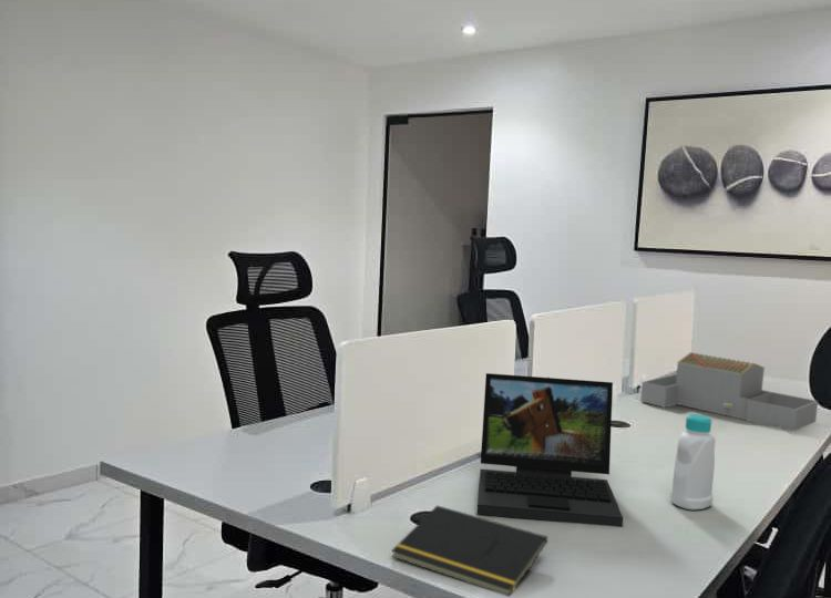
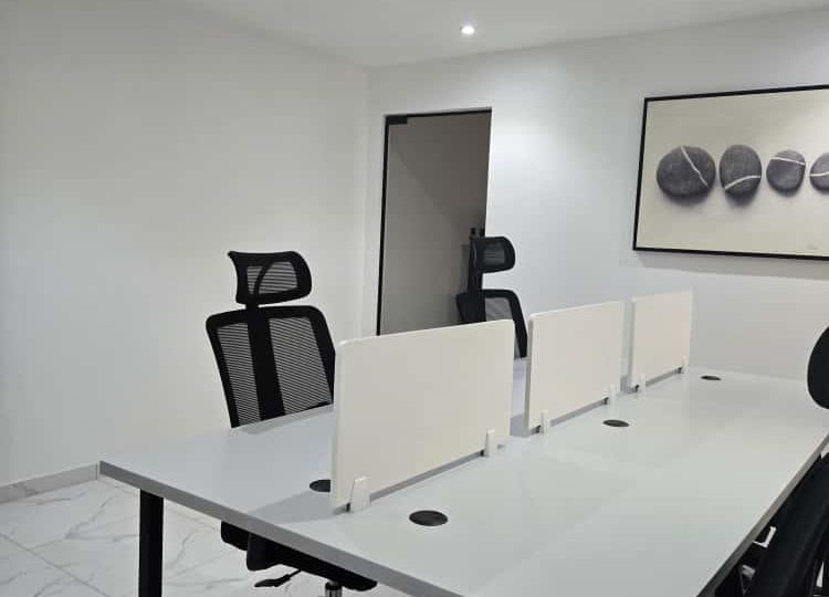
- bottle (695, 460)
- laptop (548, 442)
- architectural model (727, 385)
- notepad (470, 546)
